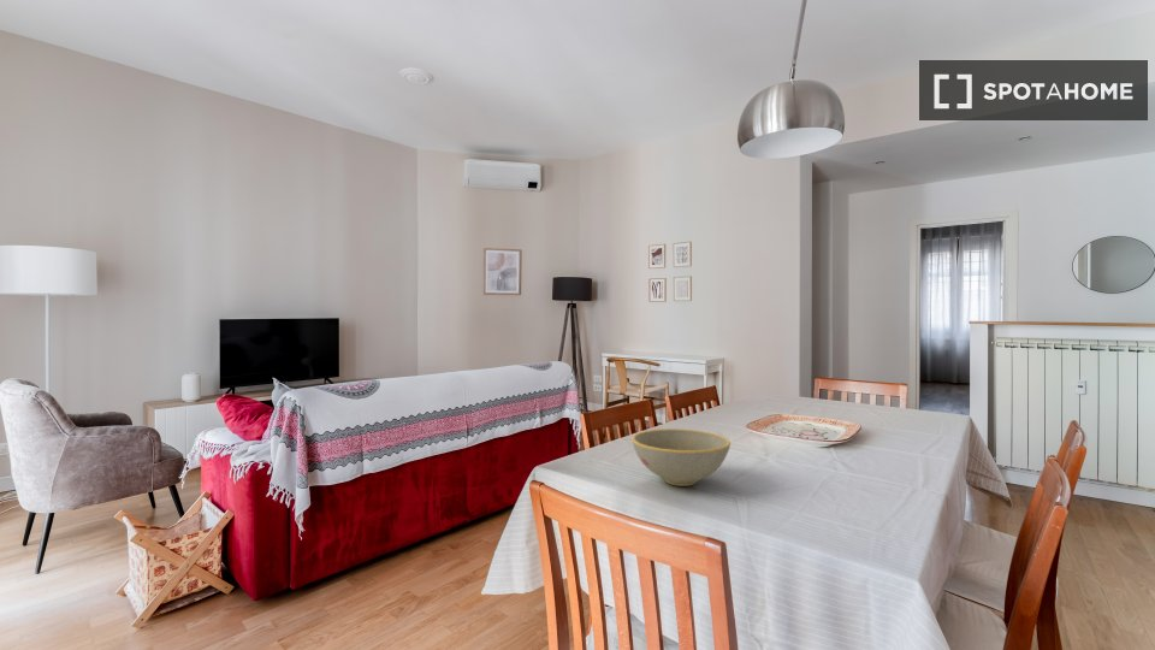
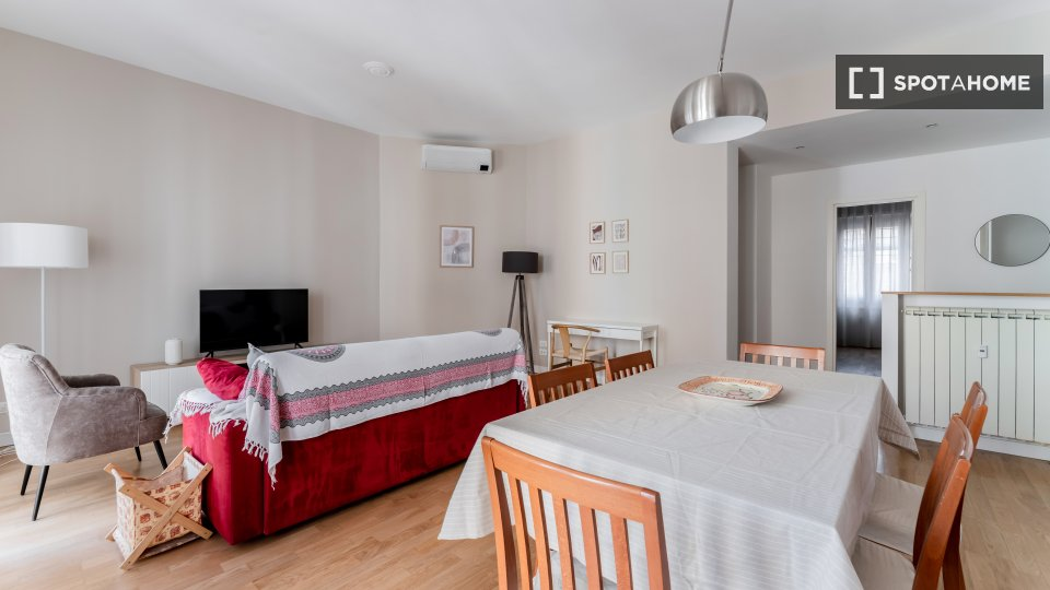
- bowl (680, 460)
